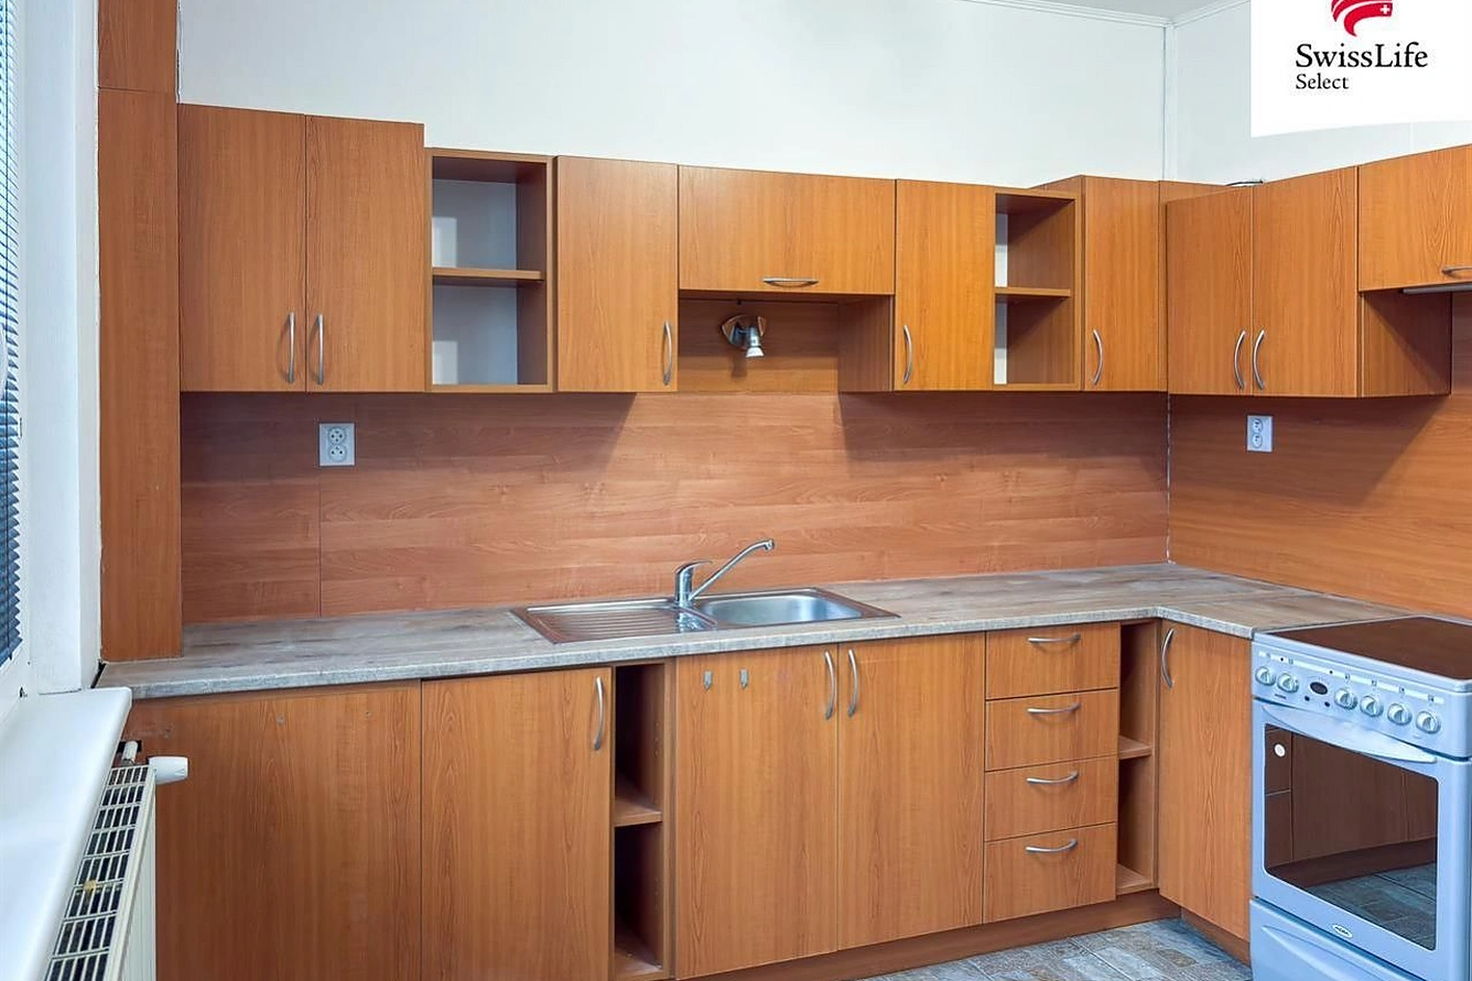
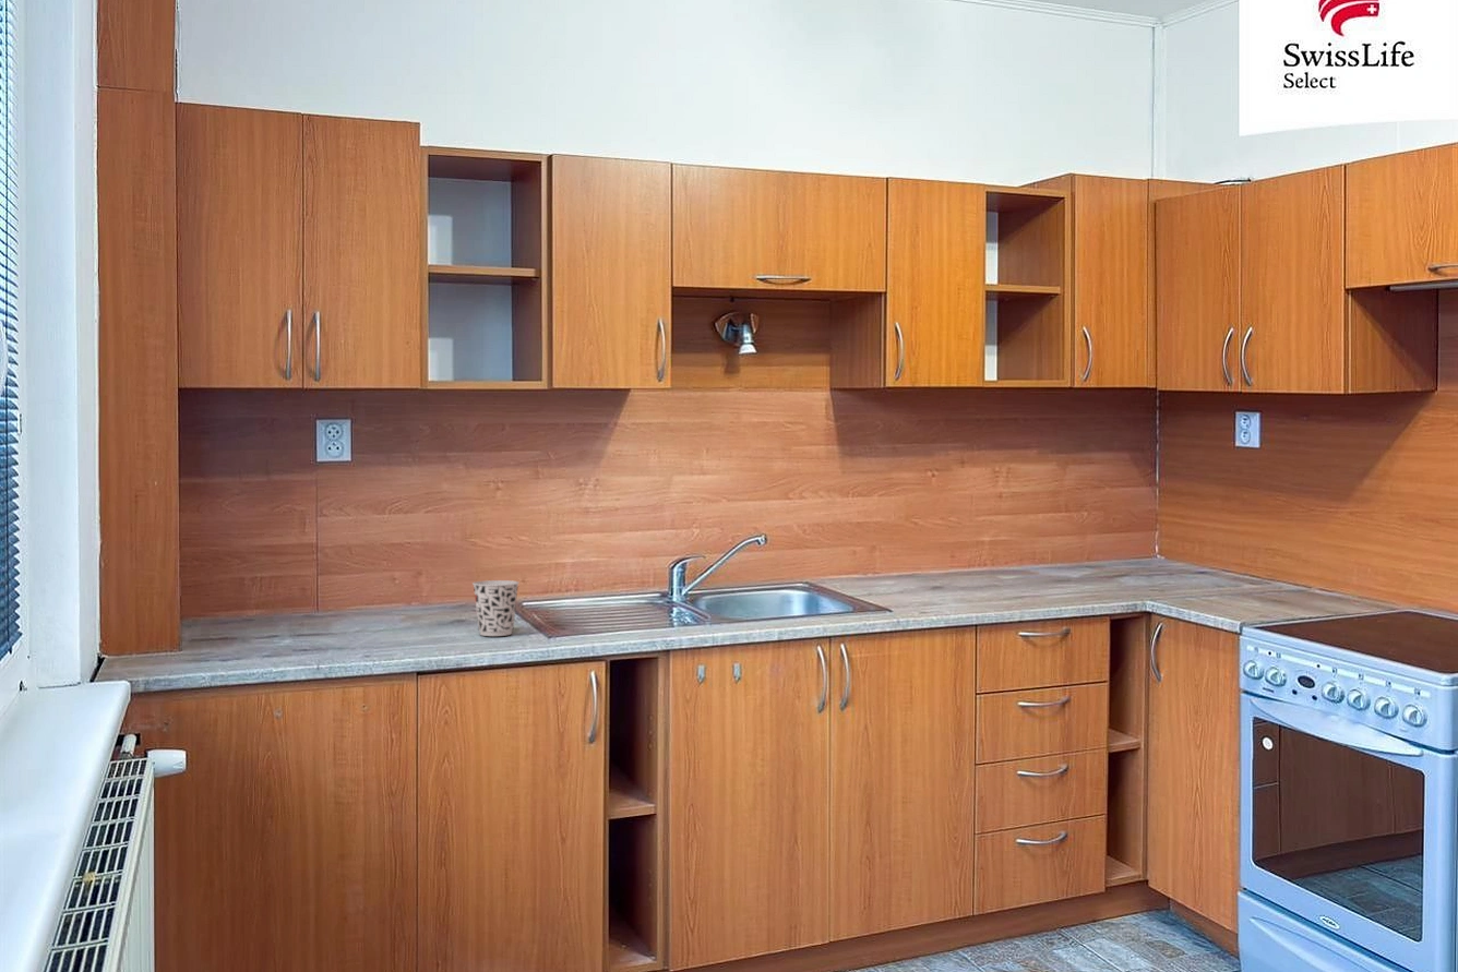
+ cup (495, 608)
